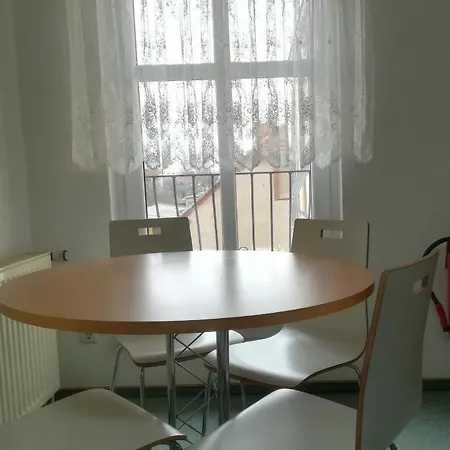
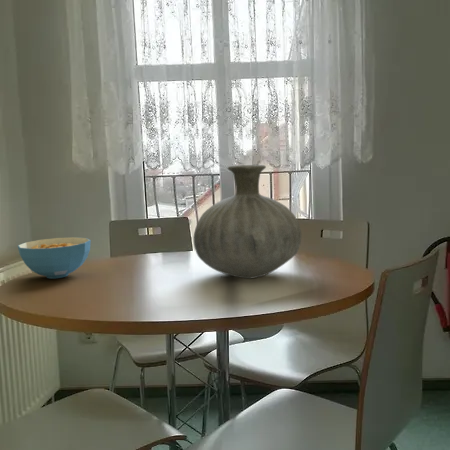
+ cereal bowl (56, 259)
+ vase (246, 220)
